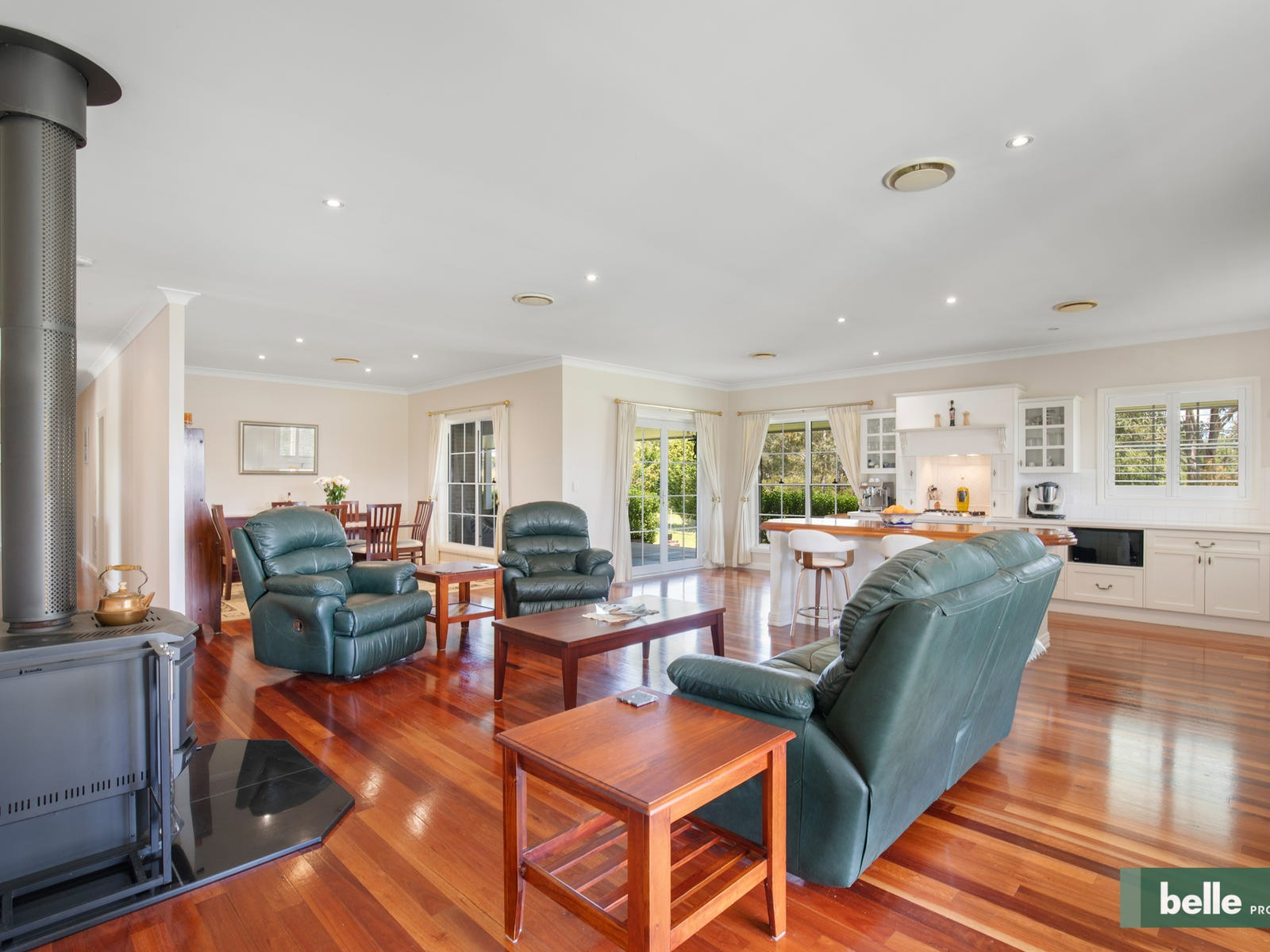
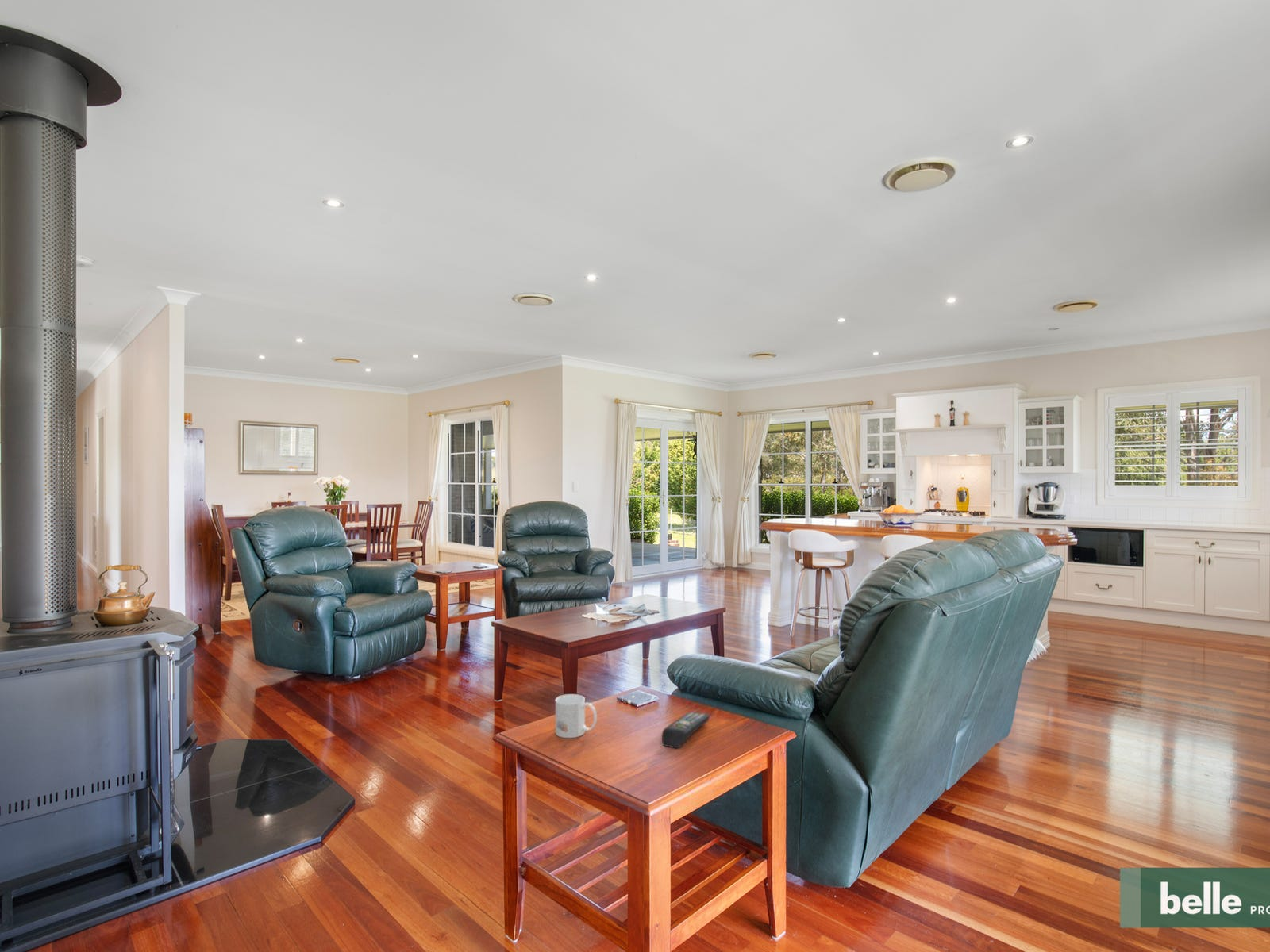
+ mug (576, 716)
+ remote control (686, 726)
